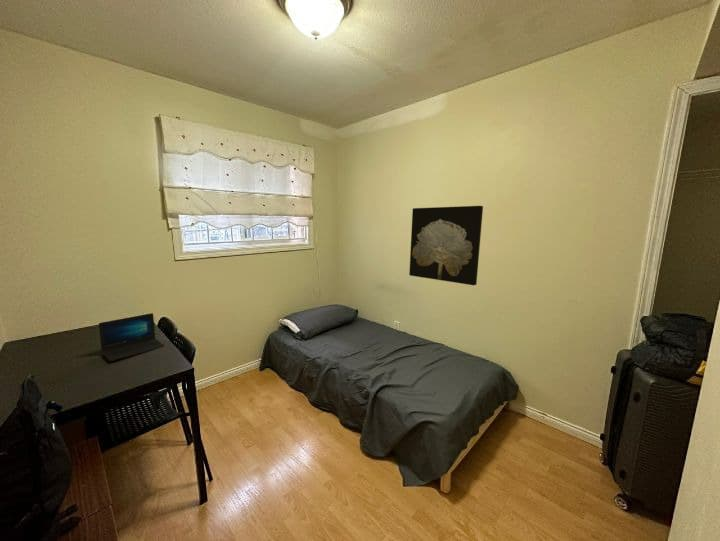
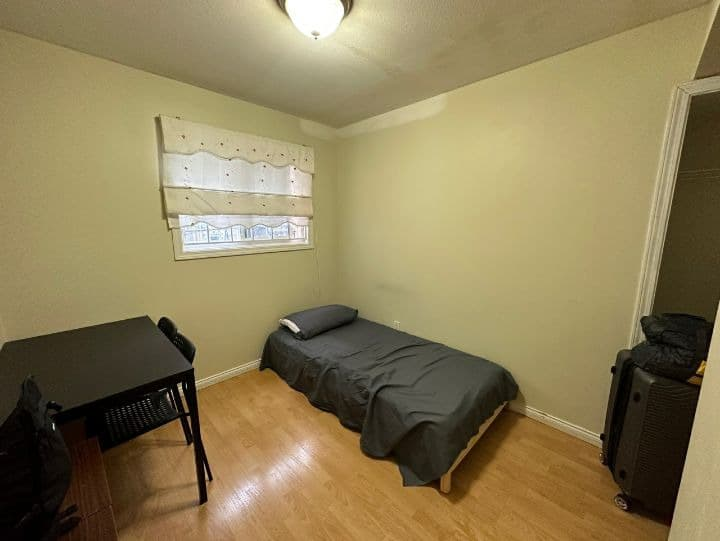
- wall art (442, 244)
- laptop (133, 335)
